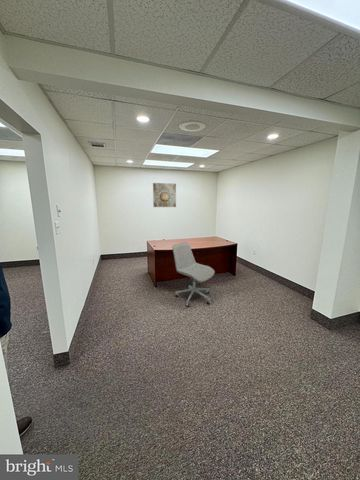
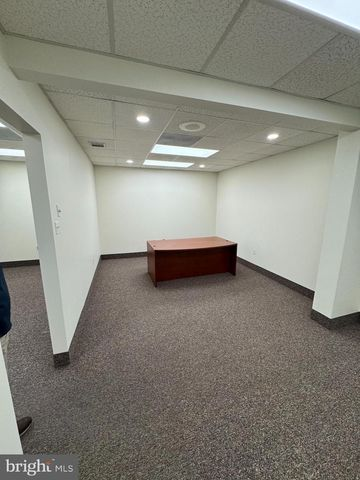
- office chair (193, 272)
- wall art (164, 195)
